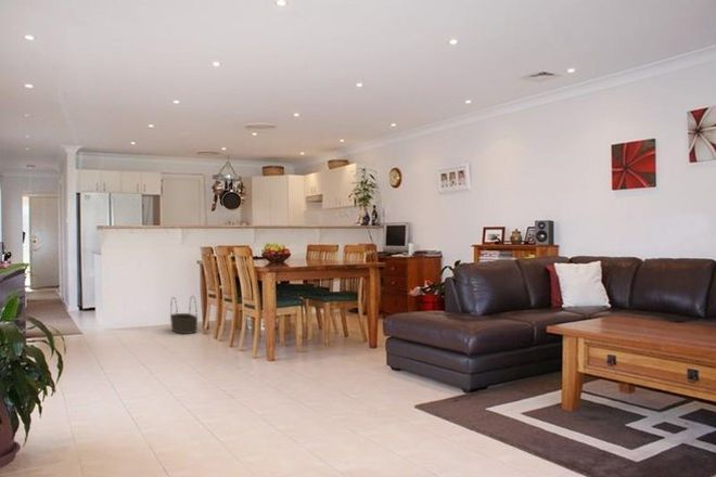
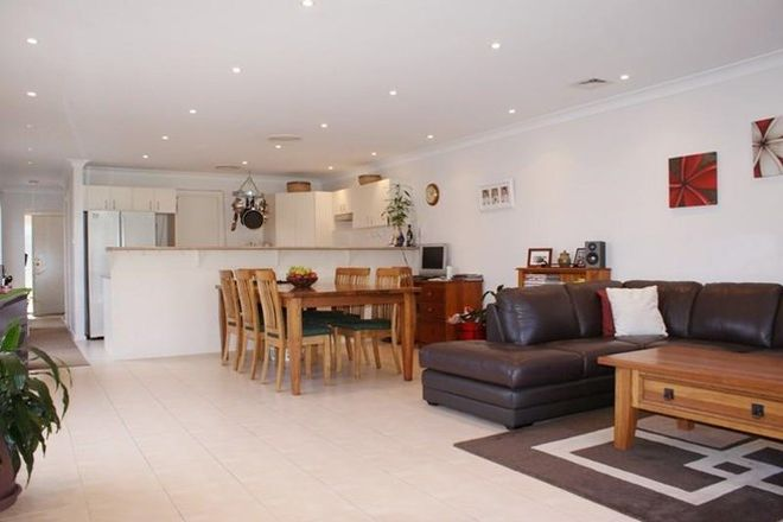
- basket (183, 313)
